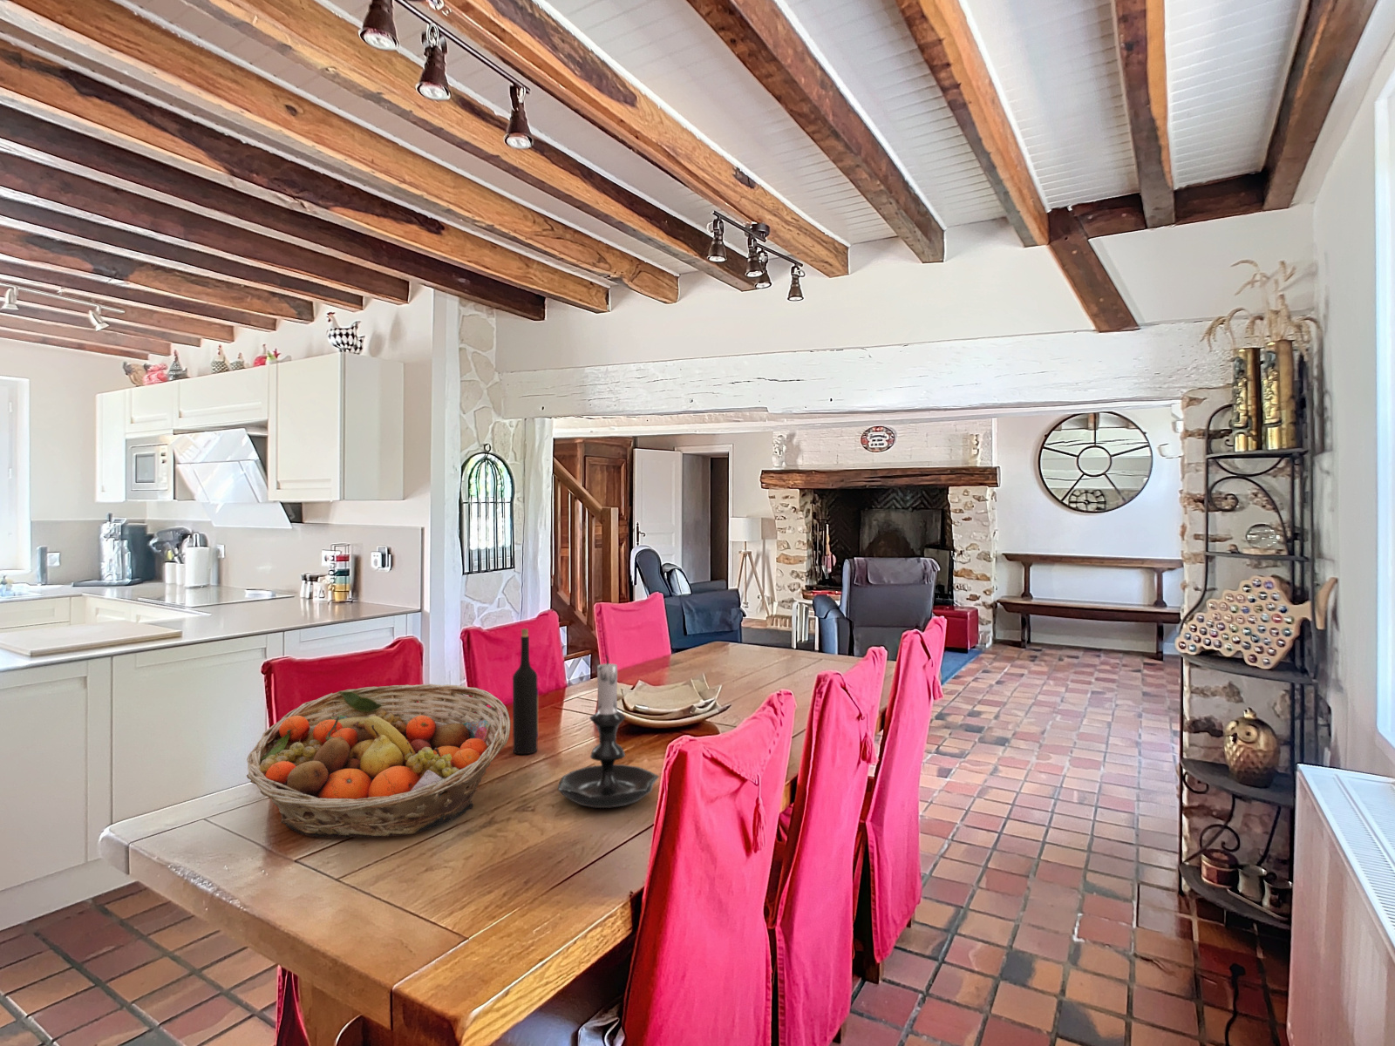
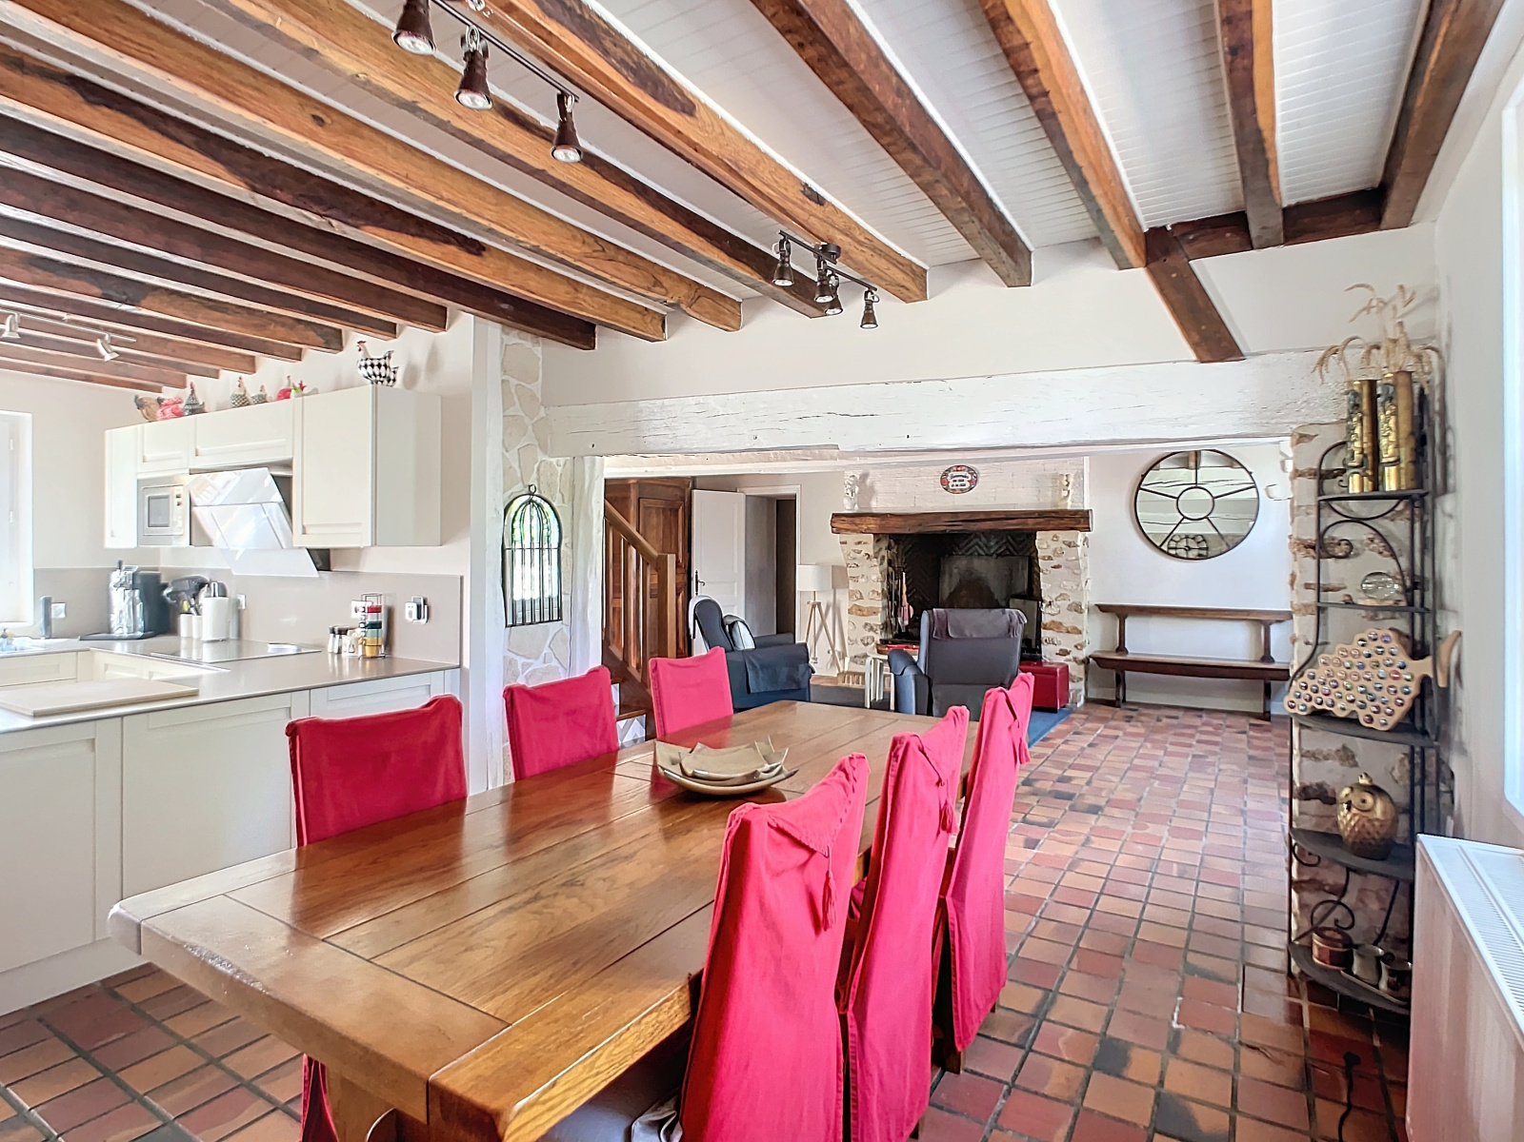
- fruit basket (384, 755)
- wine bottle (525, 690)
- candle holder (606, 726)
